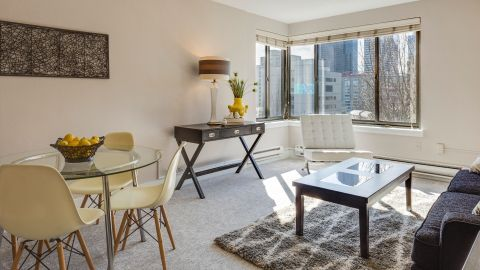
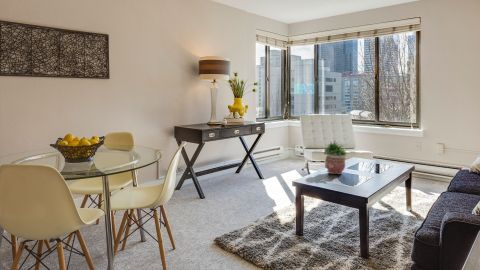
+ potted plant (336, 156)
